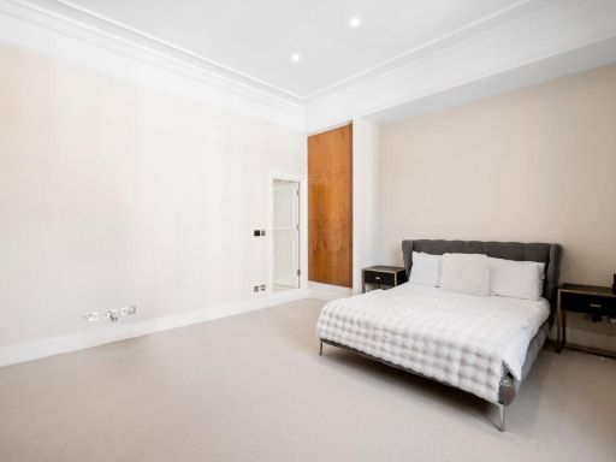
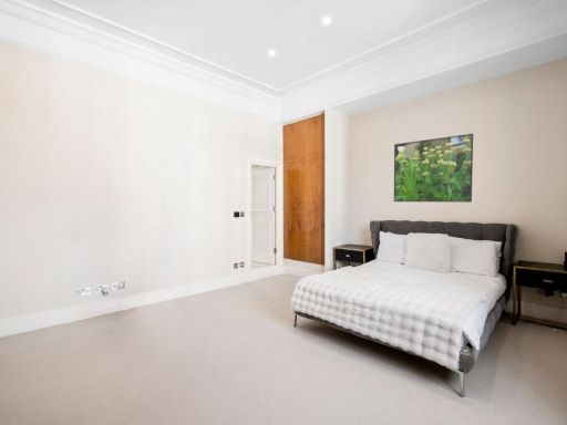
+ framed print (430, 170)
